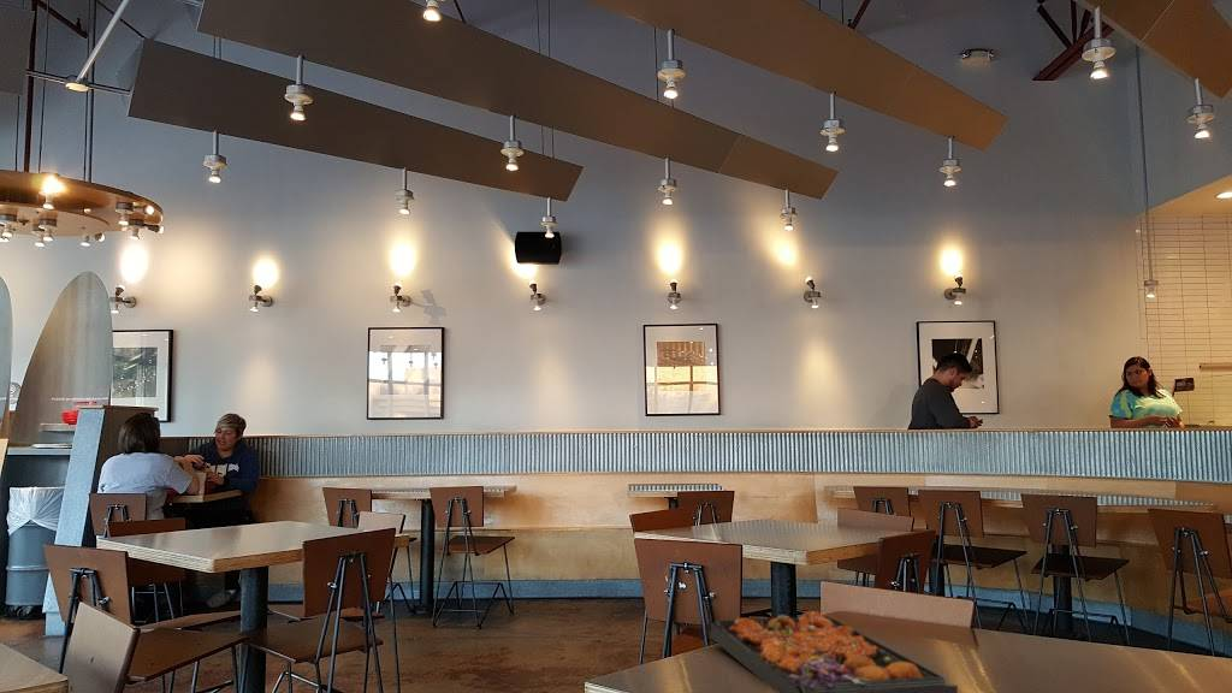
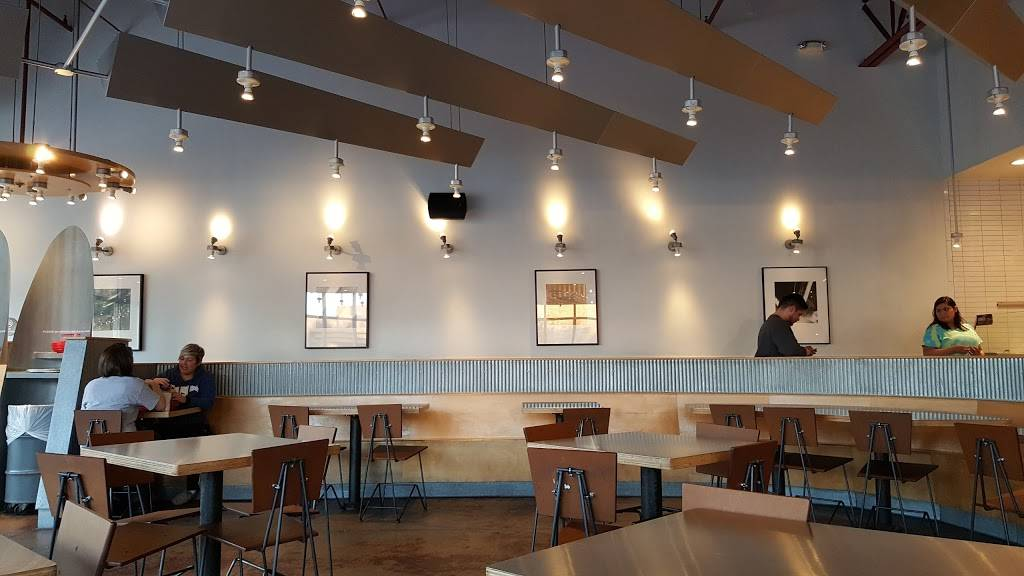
- food tray (815, 646)
